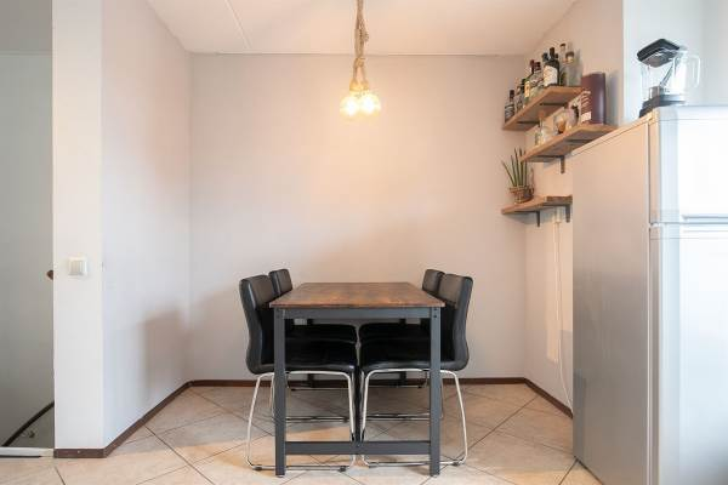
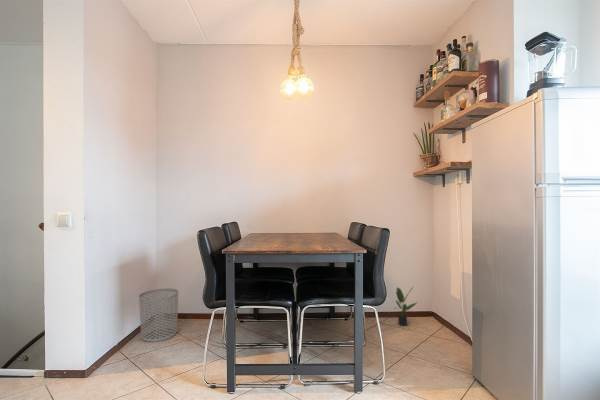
+ waste bin (159, 314)
+ potted plant (405, 304)
